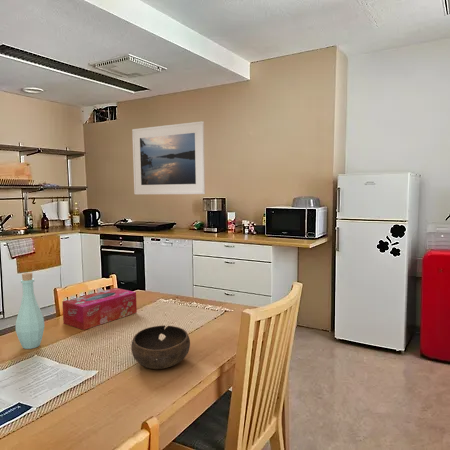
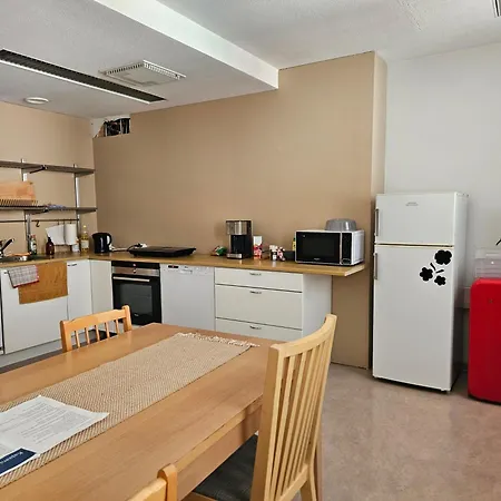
- bottle (29, 310)
- tissue box (101, 307)
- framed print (167, 160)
- bowl (161, 348)
